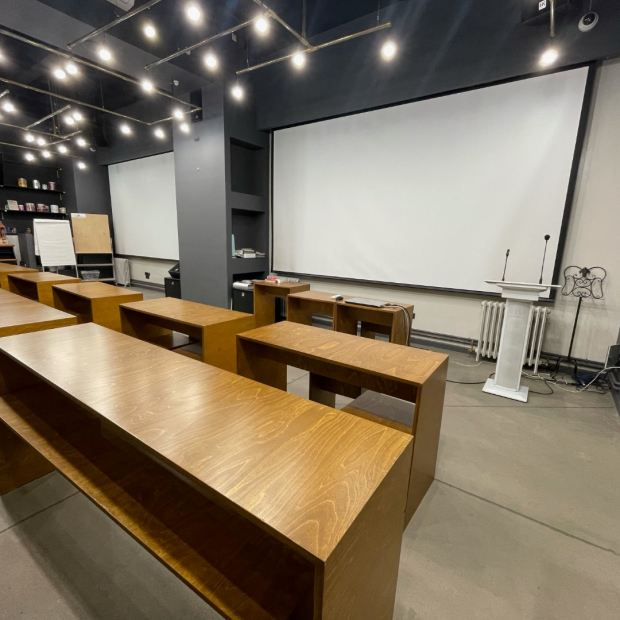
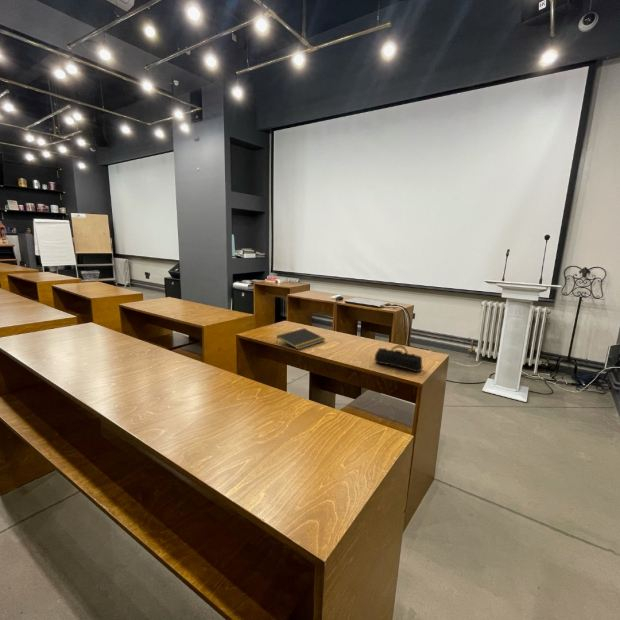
+ pencil case (398, 355)
+ notepad (301, 338)
